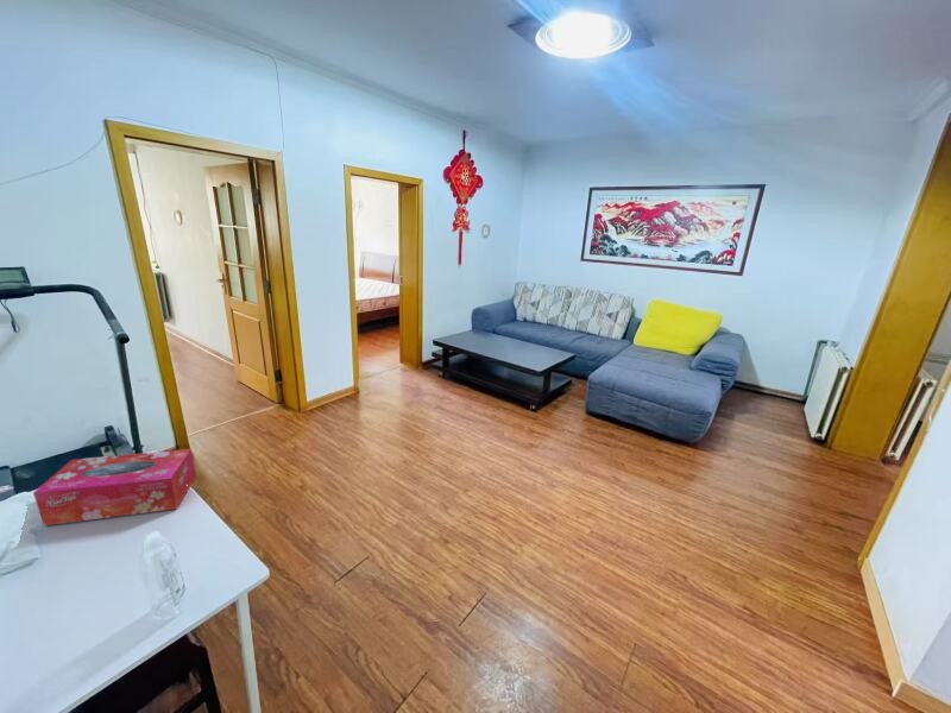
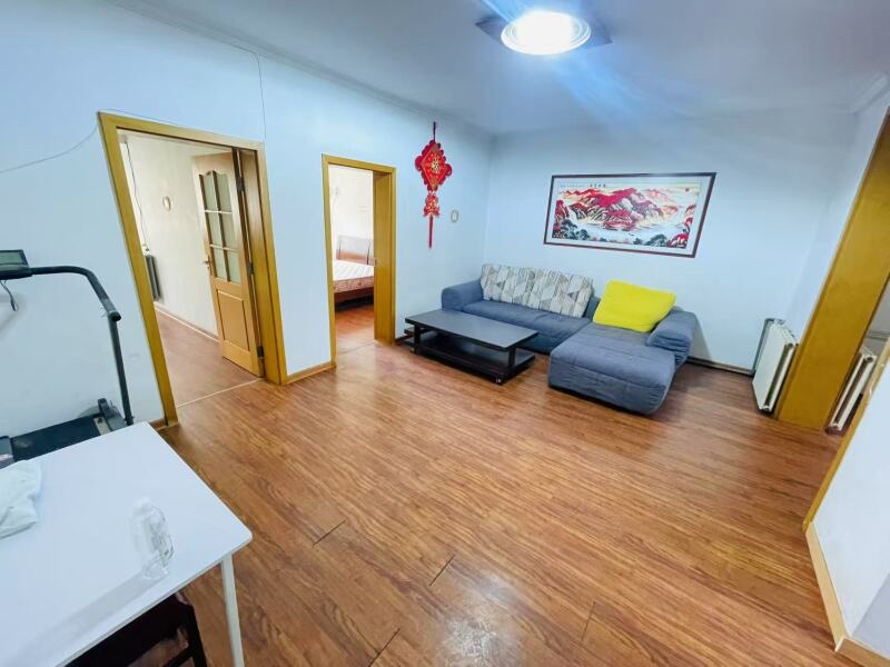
- tissue box (124, 484)
